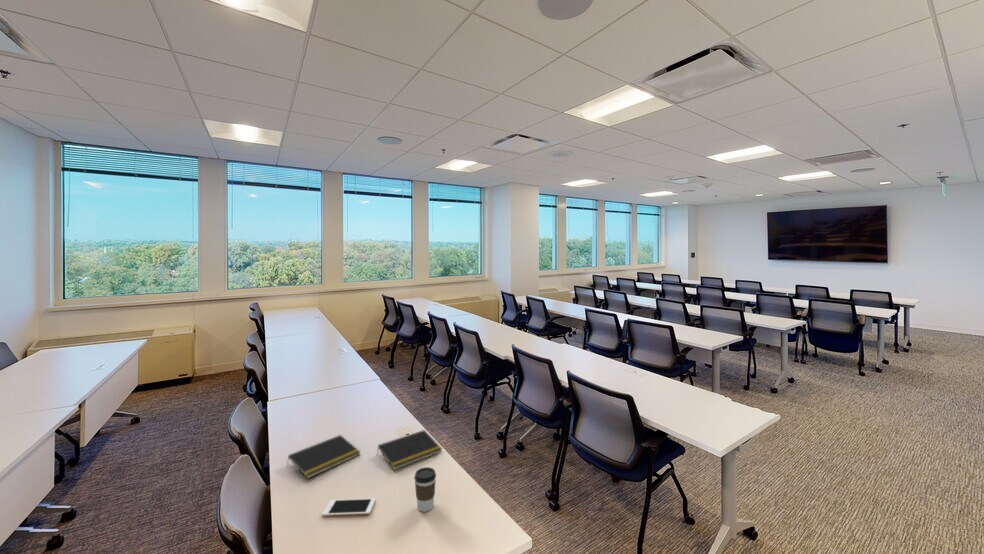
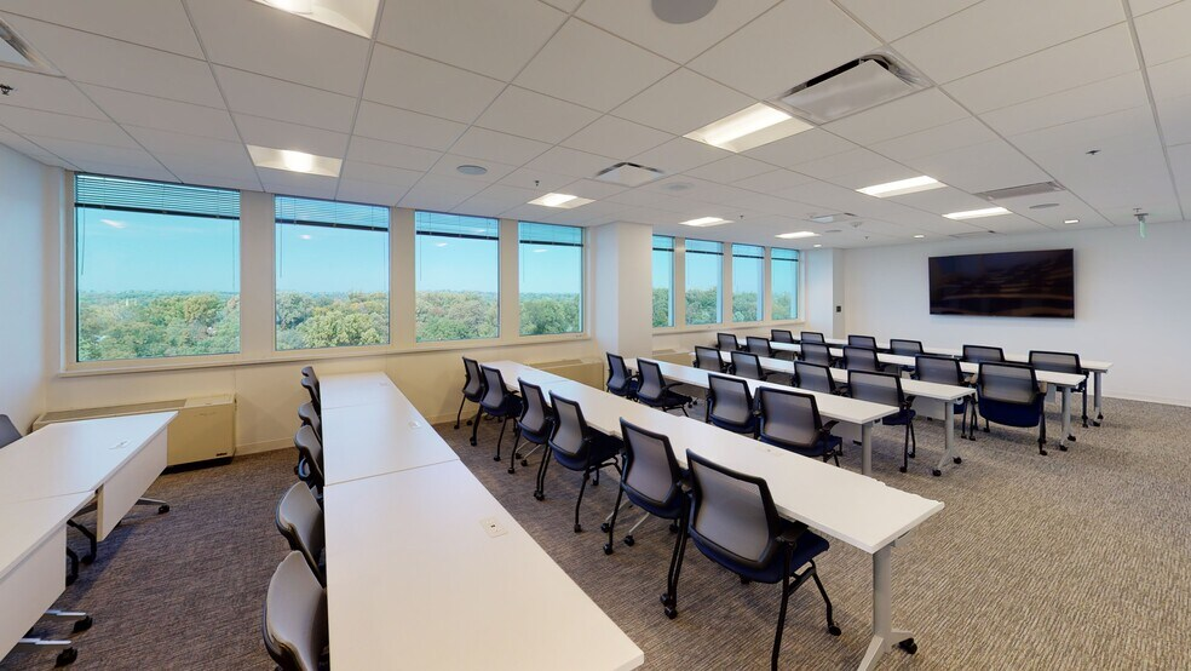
- coffee cup (425, 489)
- cell phone (349, 506)
- notepad (325, 454)
- notepad (410, 448)
